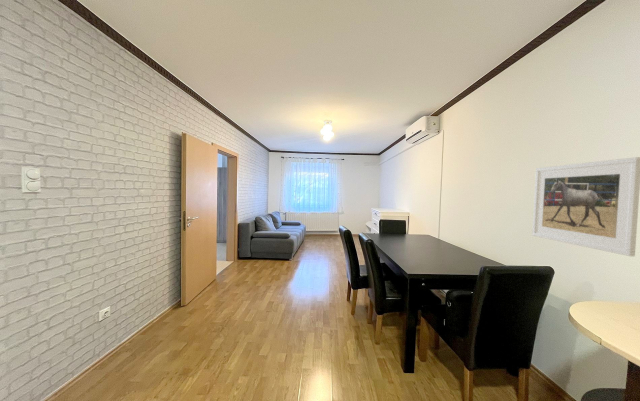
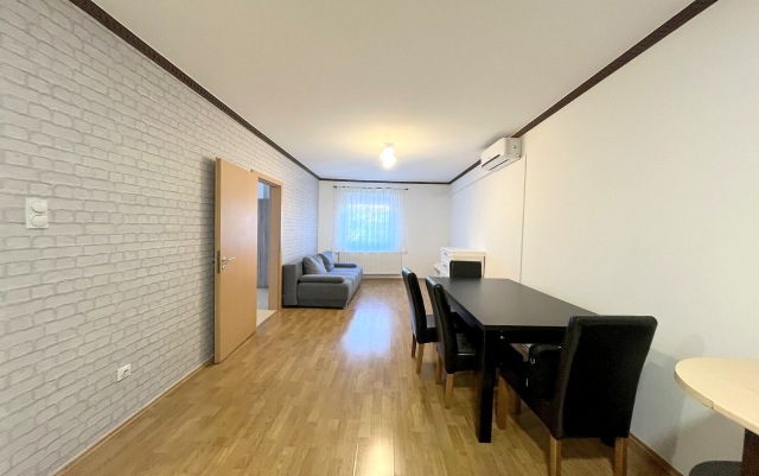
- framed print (576, 204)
